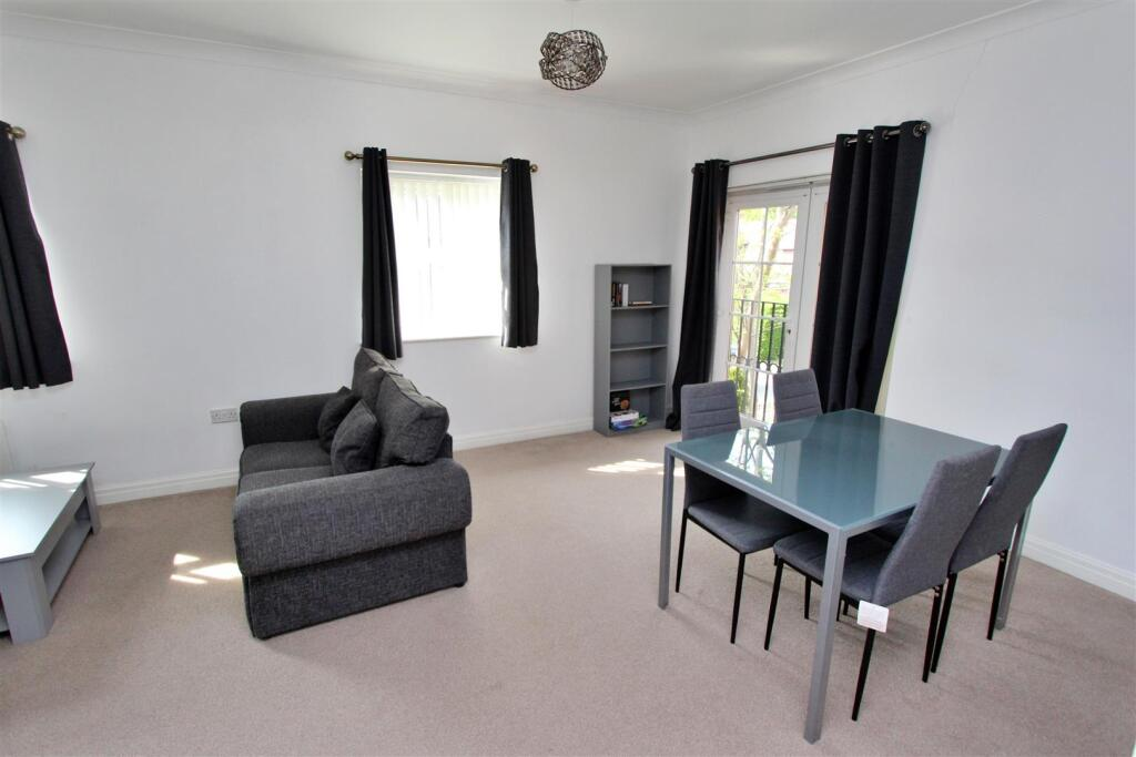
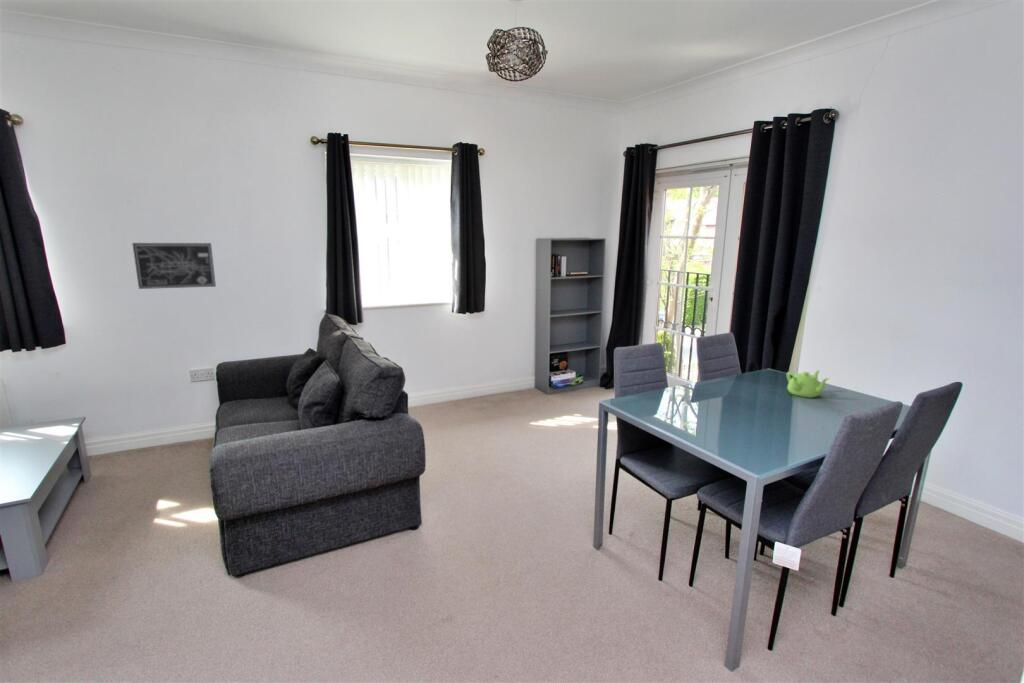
+ wall art (175, 265)
+ teapot (806, 383)
